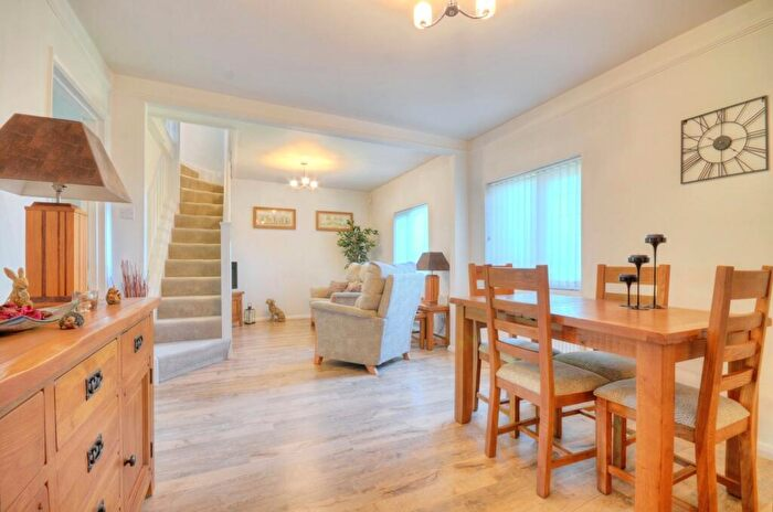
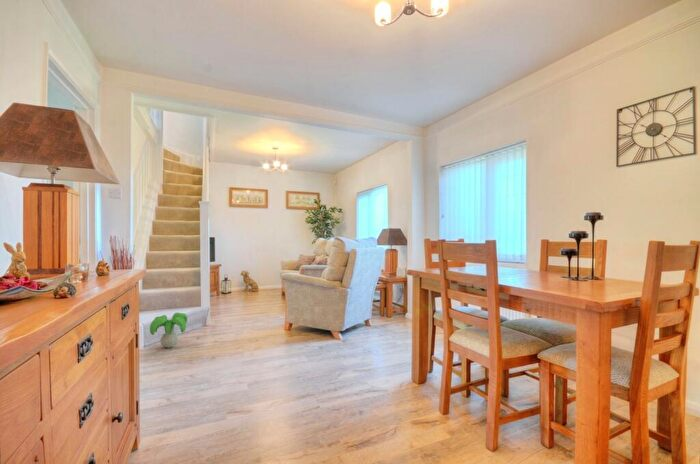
+ decorative plant (169, 331)
